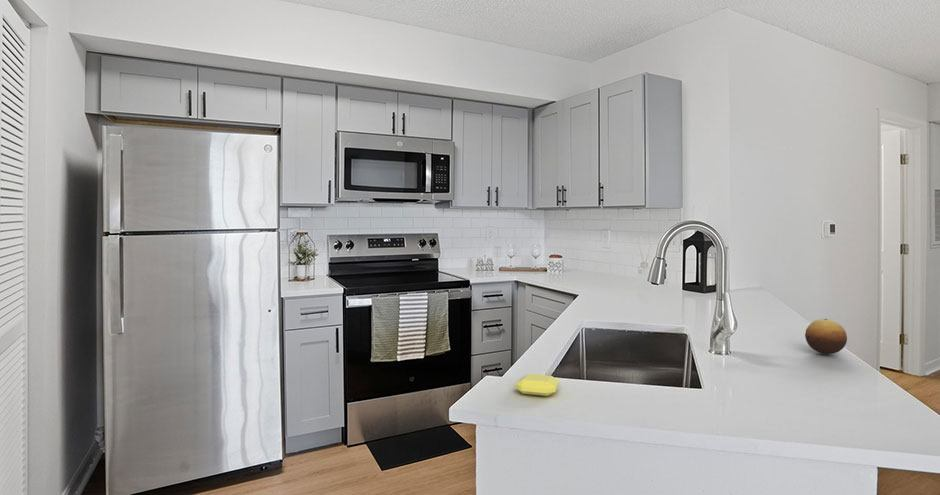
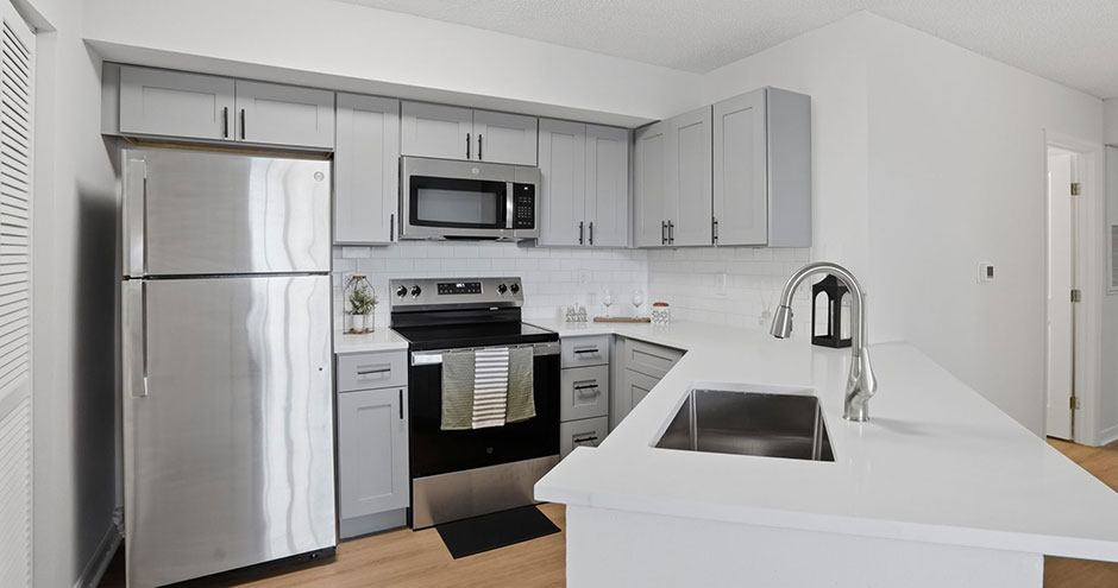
- soap bar (537, 384)
- fruit (825, 336)
